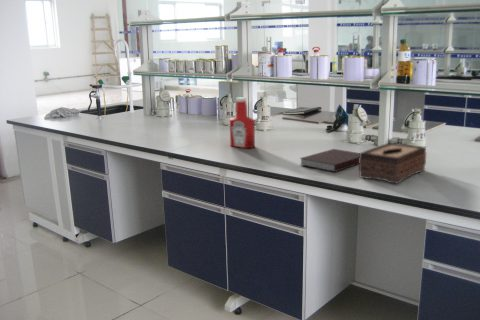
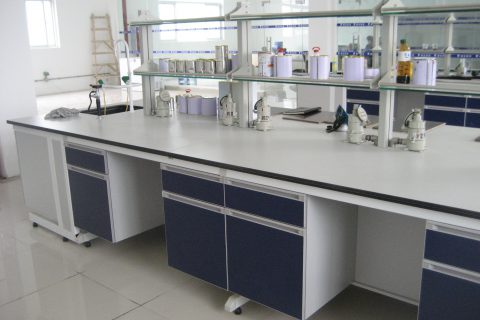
- tissue box (393, 161)
- soap bottle (241, 122)
- notebook (334, 159)
